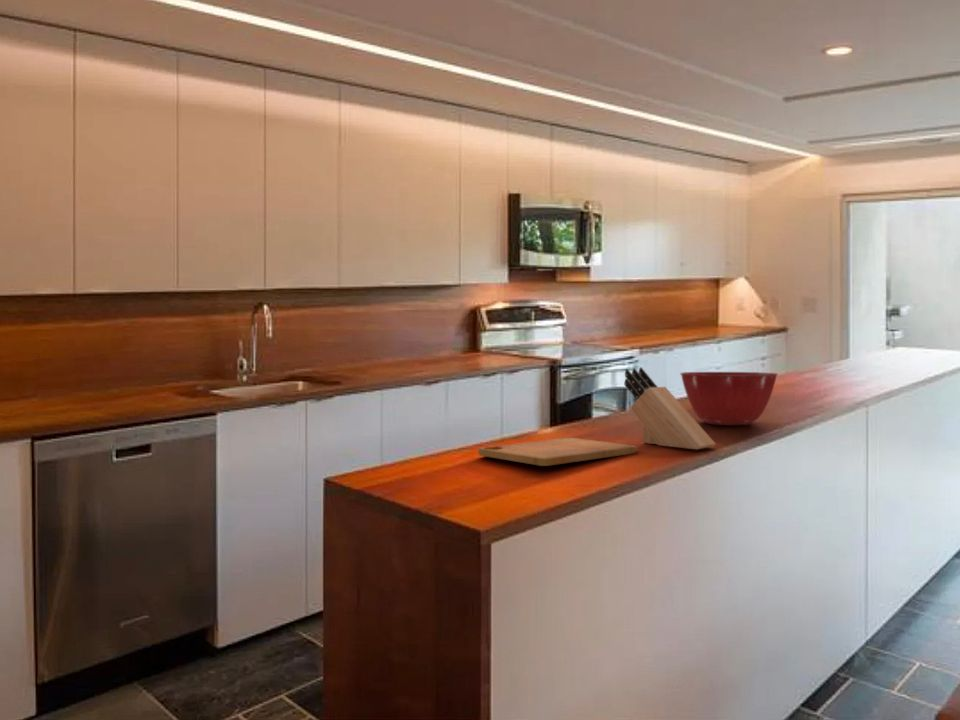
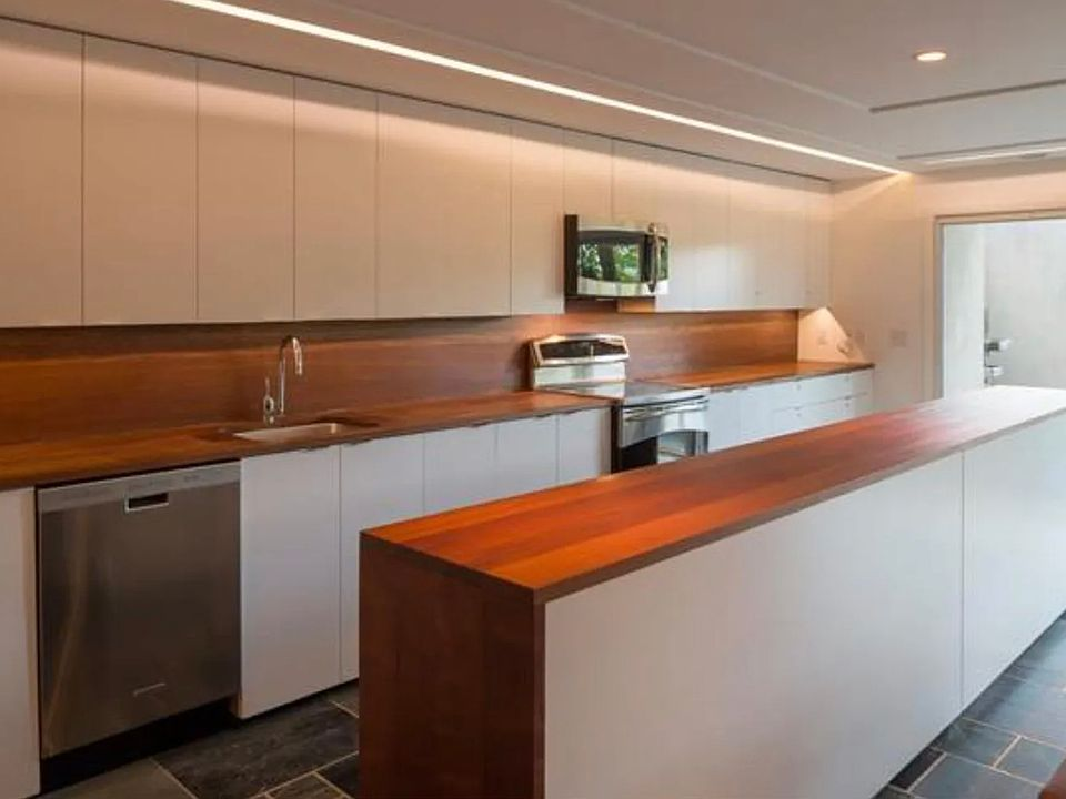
- mixing bowl (727, 397)
- knife block (665, 406)
- cutting board (558, 450)
